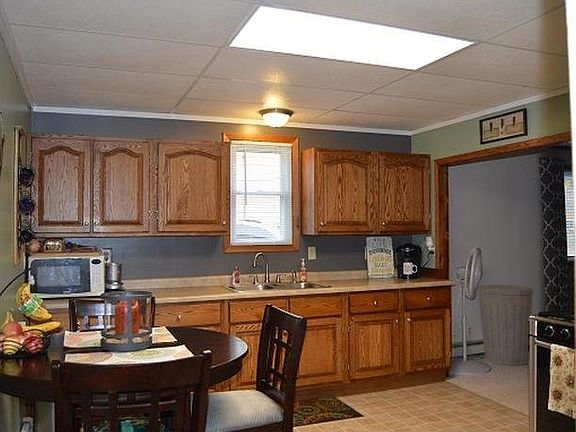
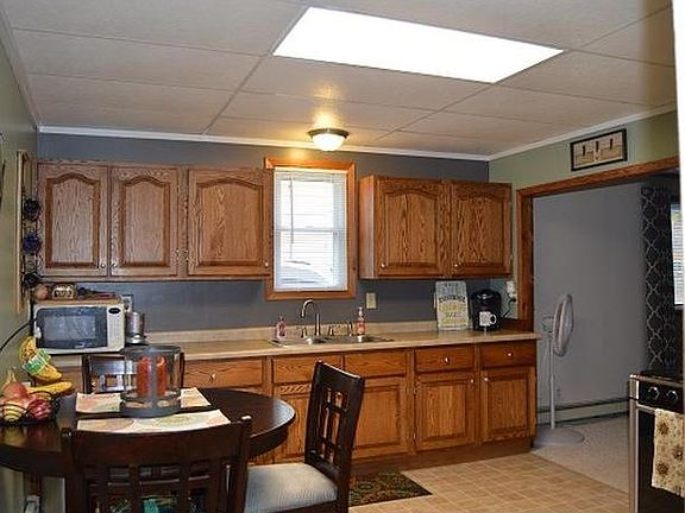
- trash can (505, 323)
